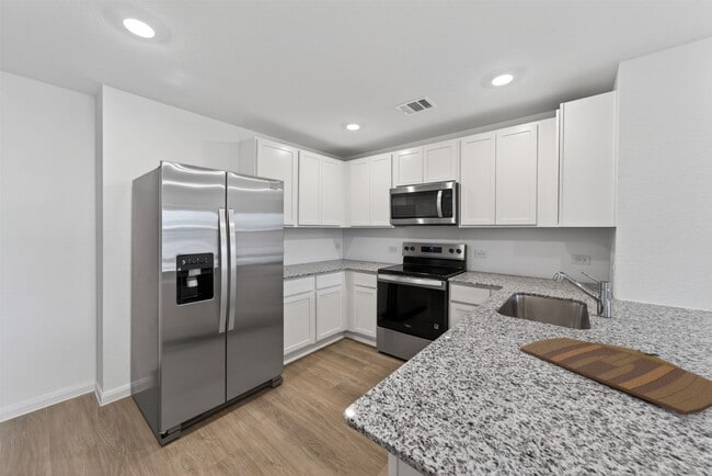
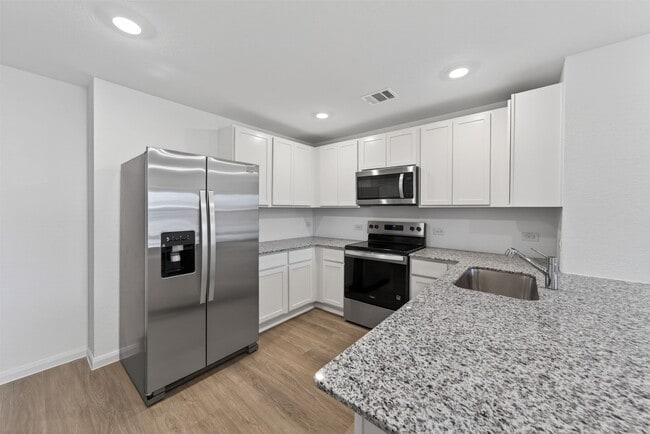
- cutting board (616, 360)
